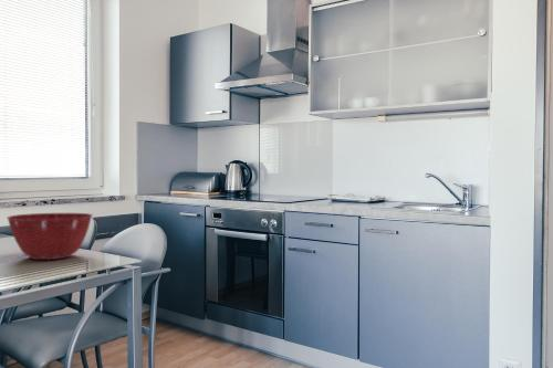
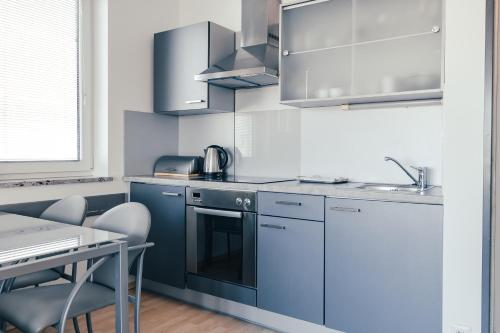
- mixing bowl (51, 235)
